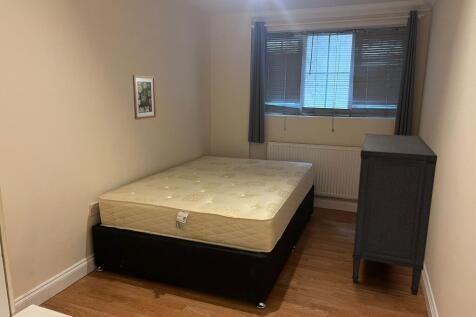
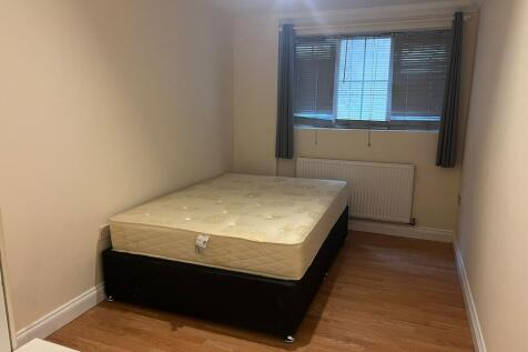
- wall art (145, 97)
- dresser (388, 201)
